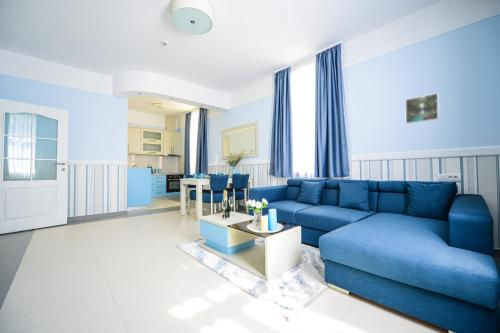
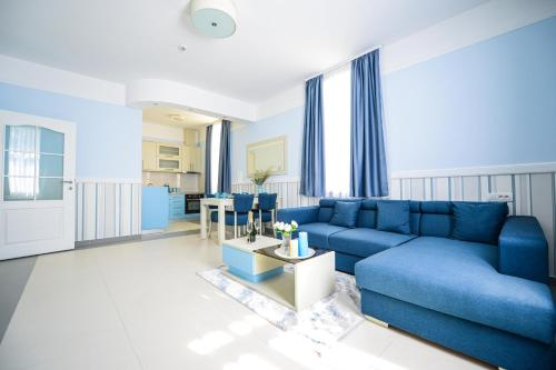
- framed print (421, 109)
